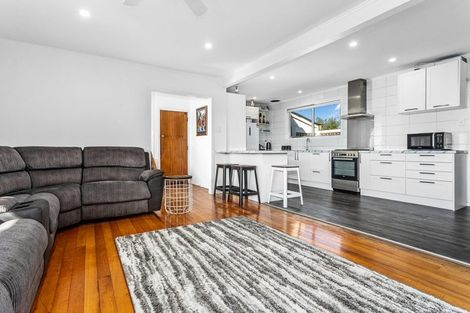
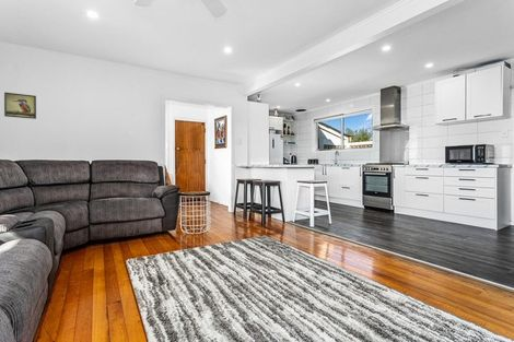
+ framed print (20, 105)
